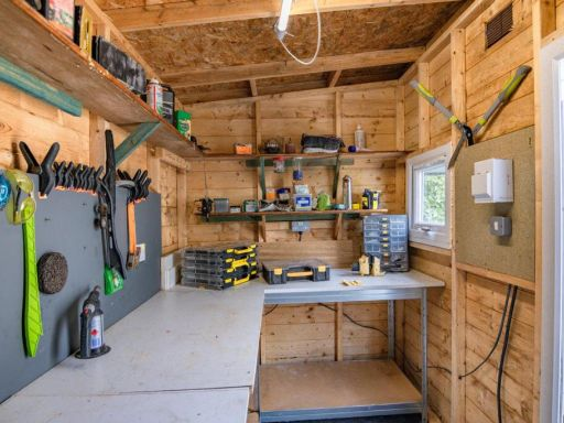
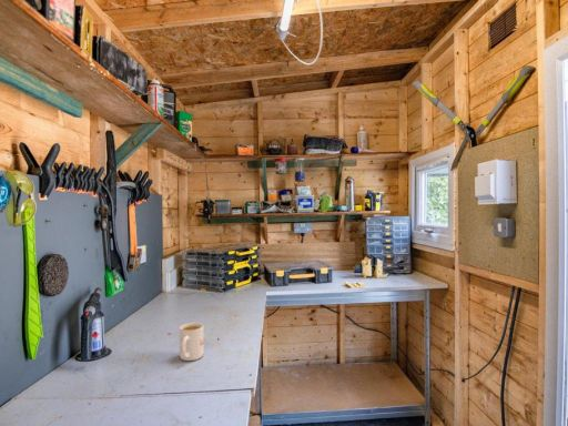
+ mug (190, 343)
